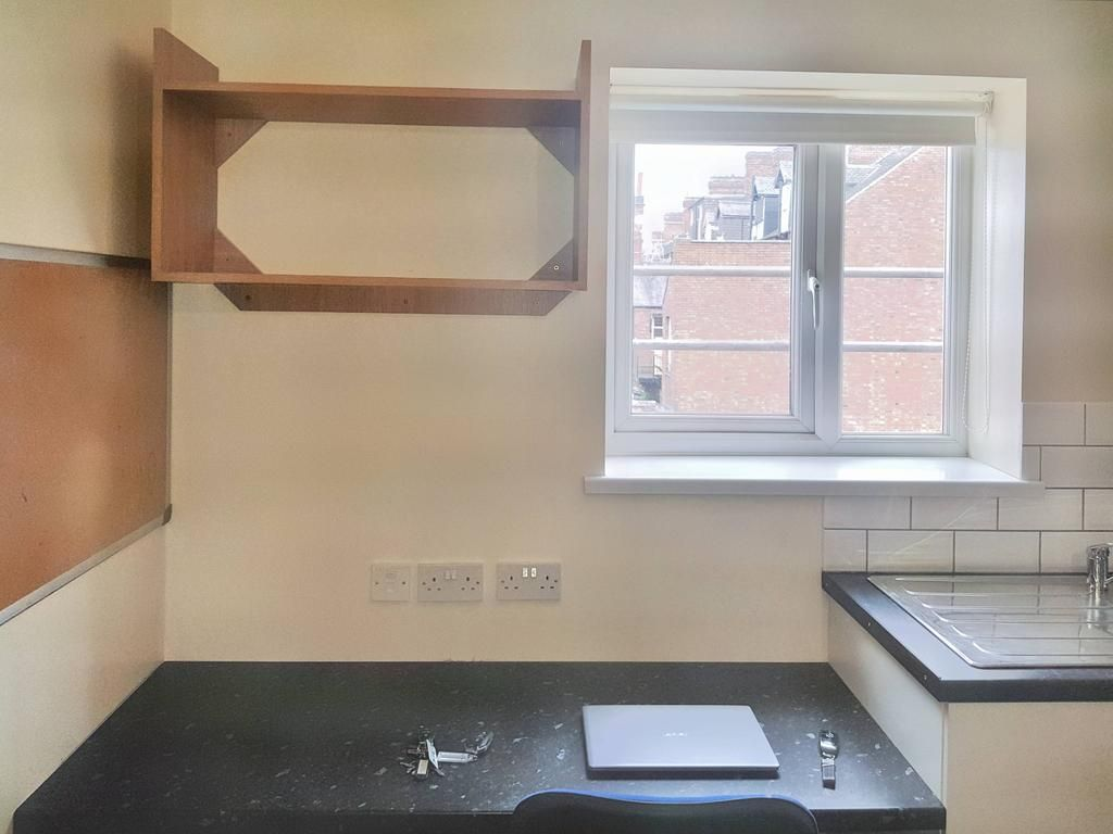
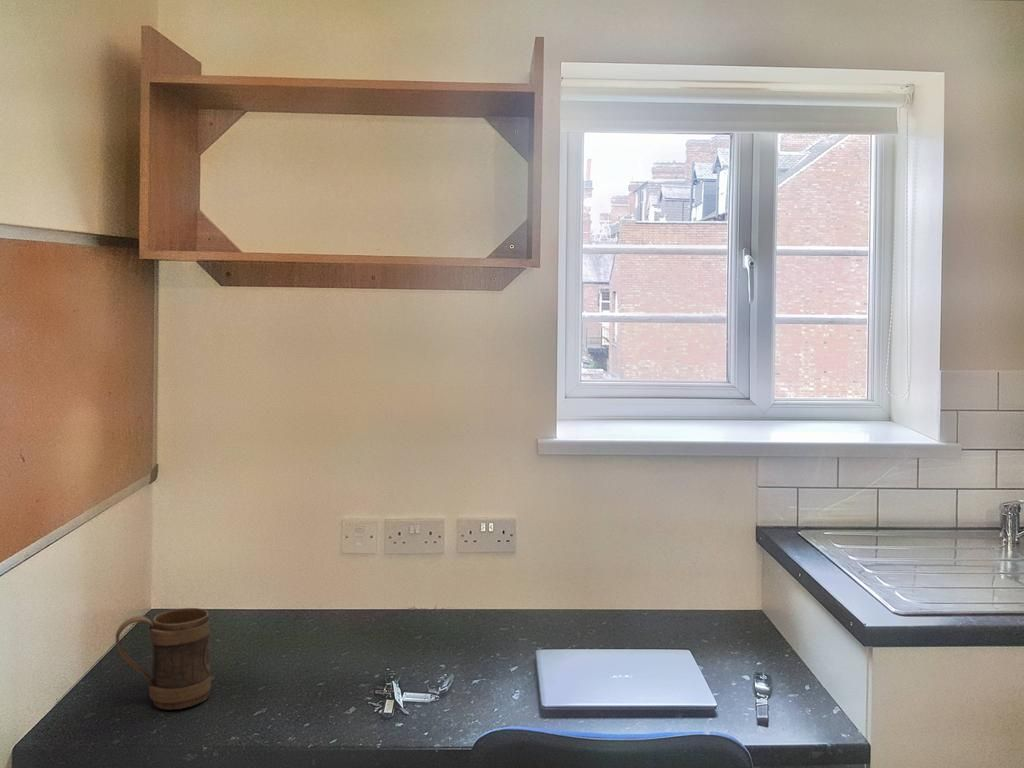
+ mug (164, 658)
